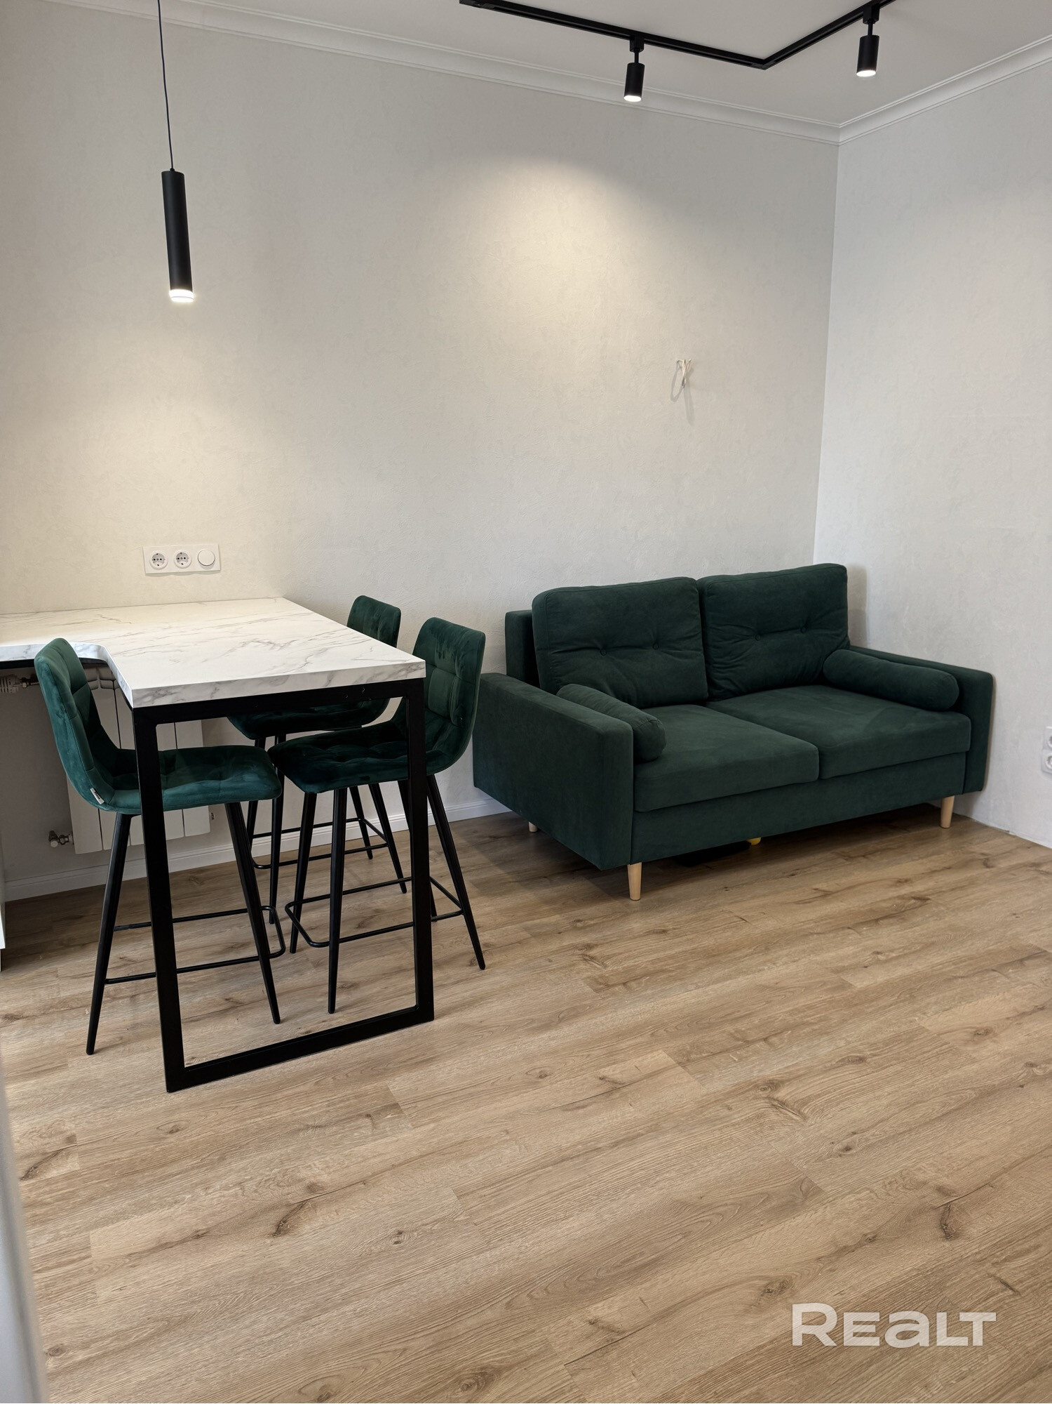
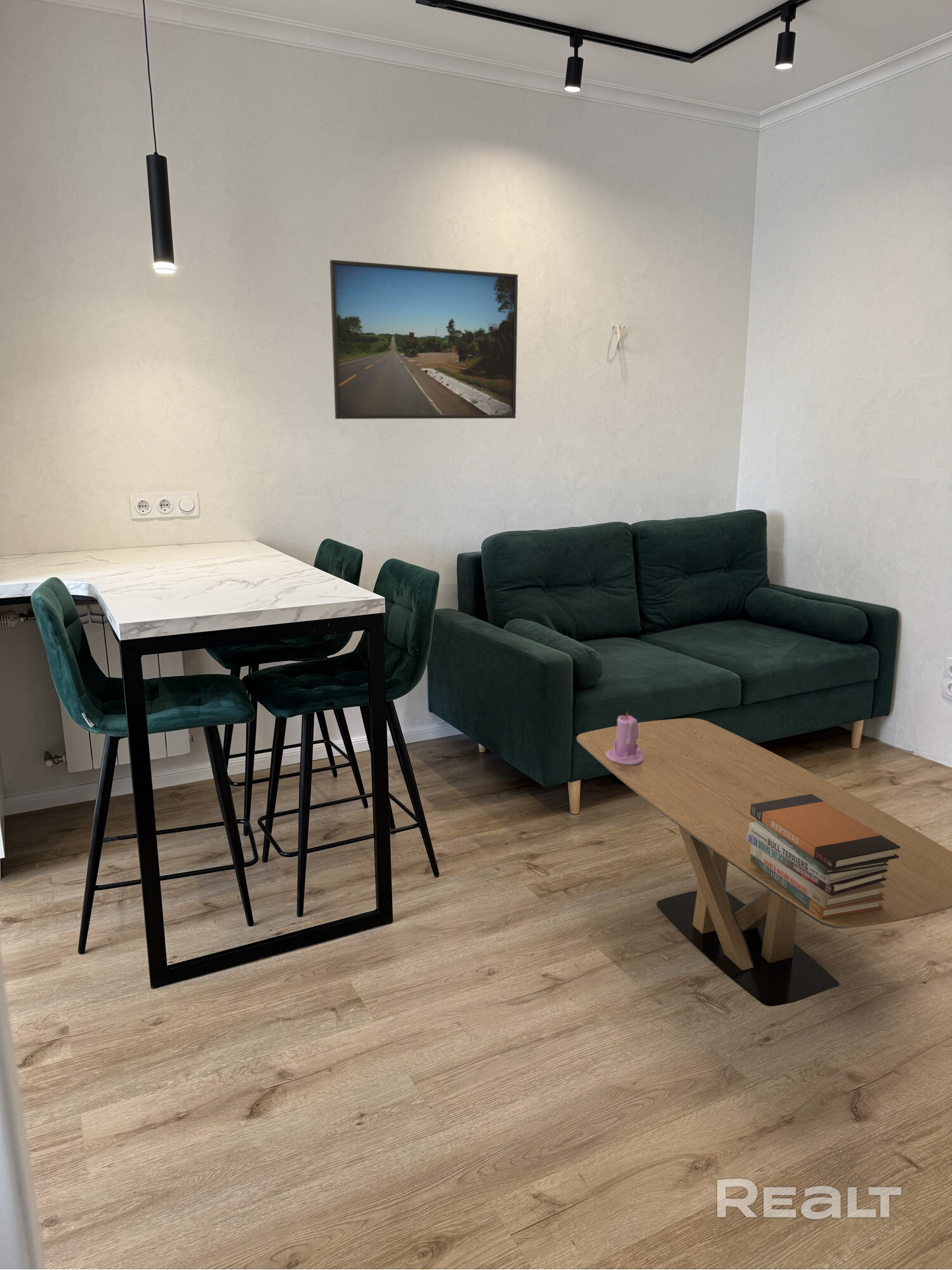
+ book stack (816, 852)
+ coffee table (743, 868)
+ candle (626, 733)
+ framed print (428, 344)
